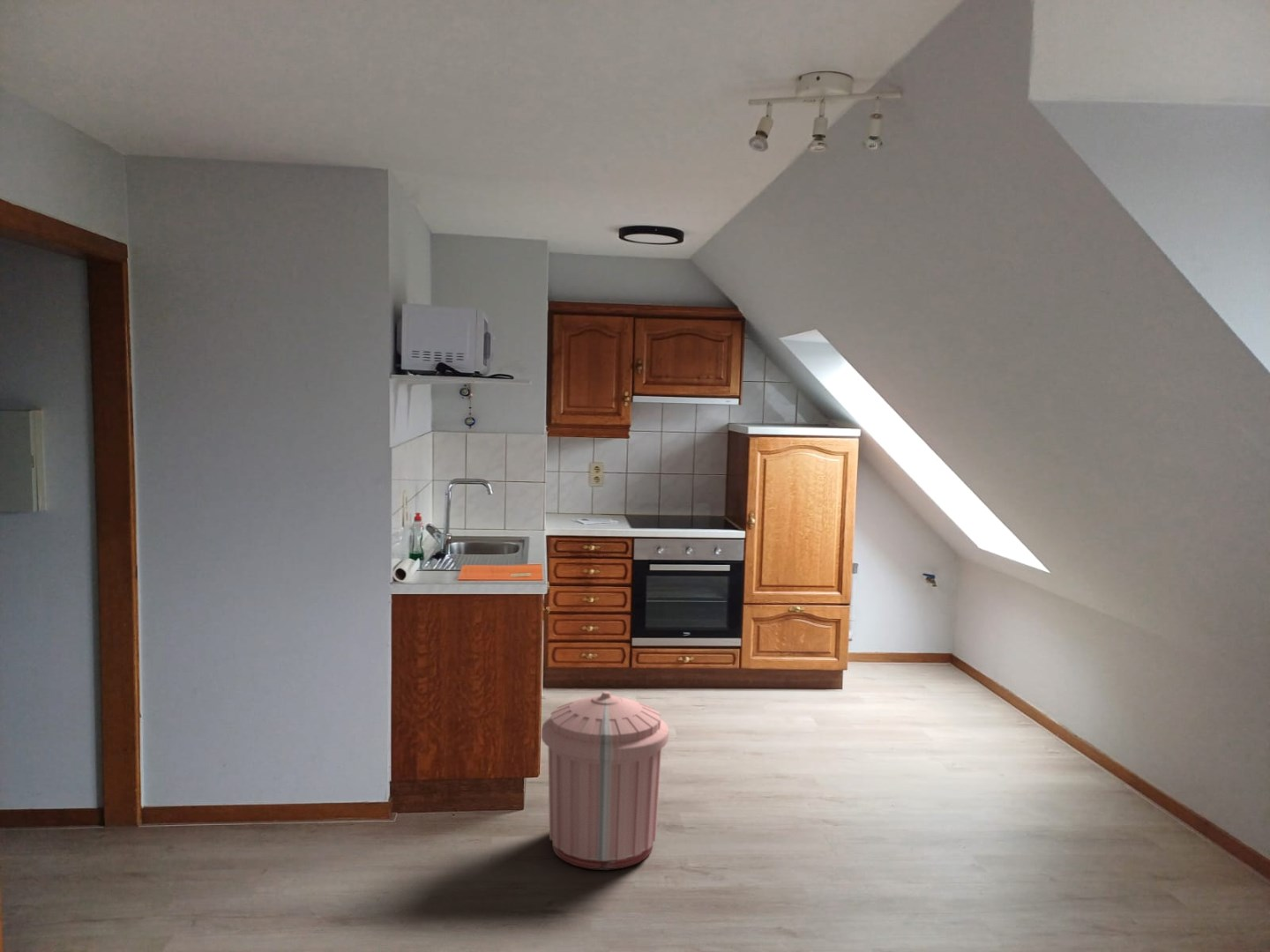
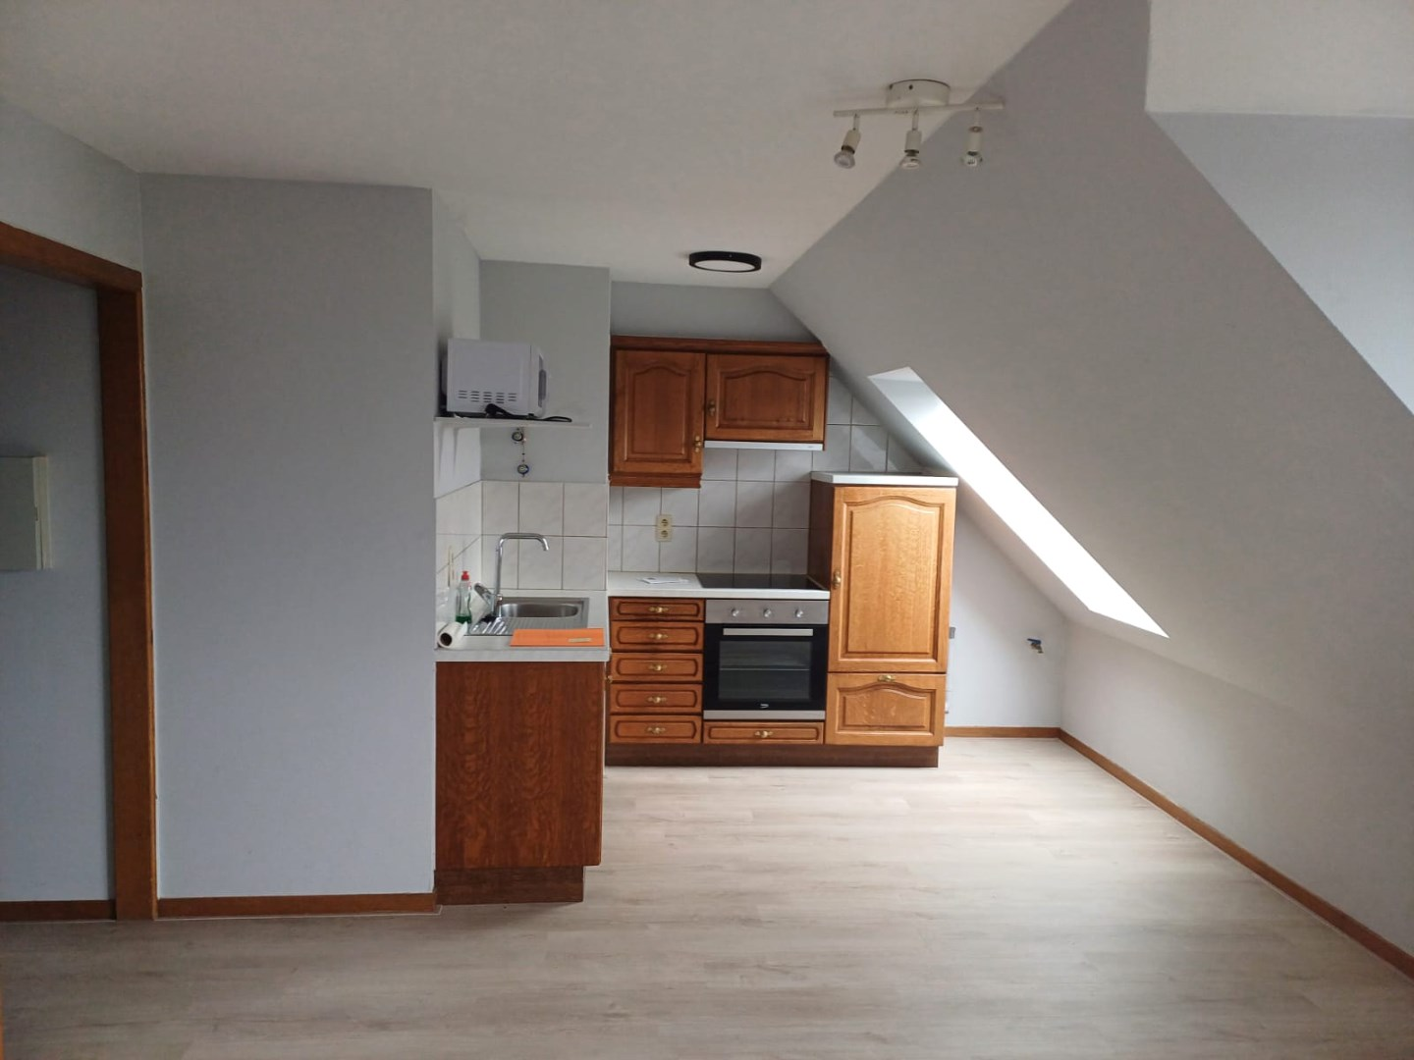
- trash can (604, 769)
